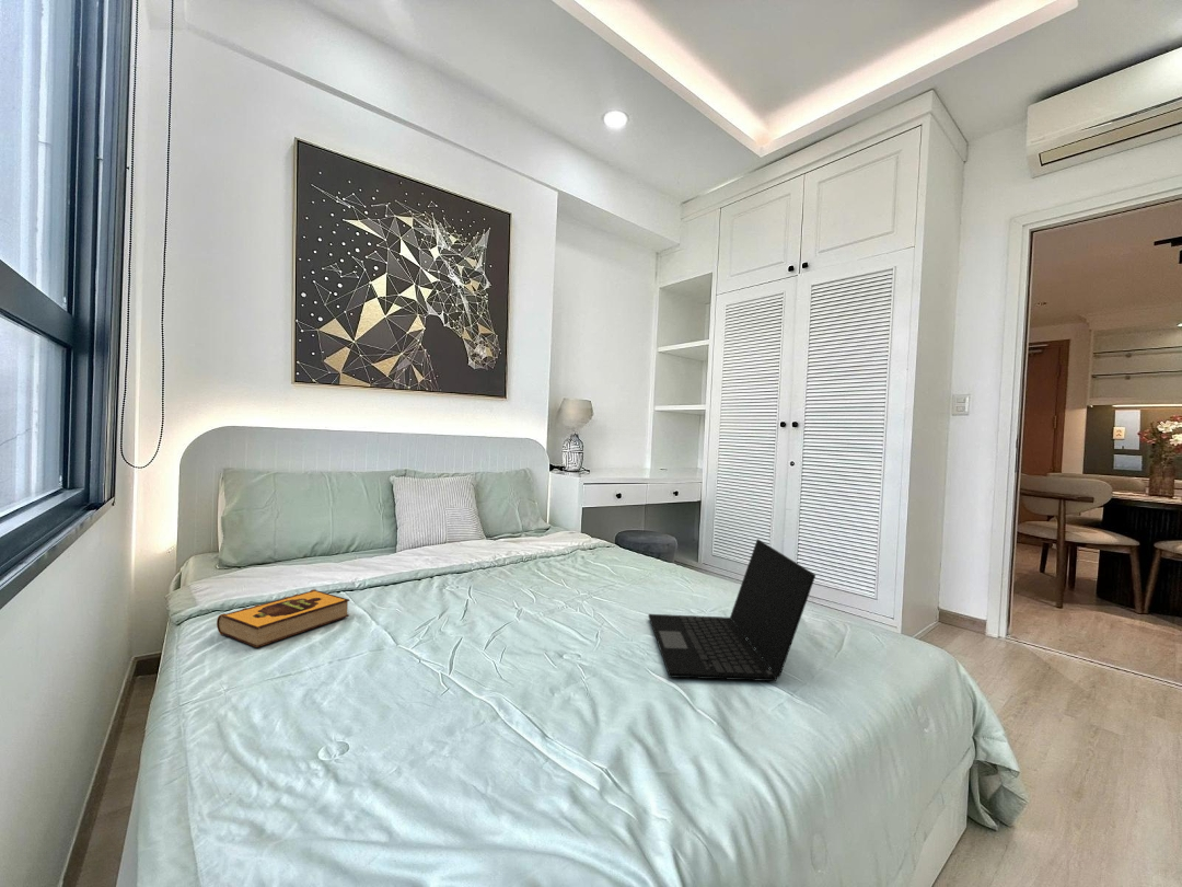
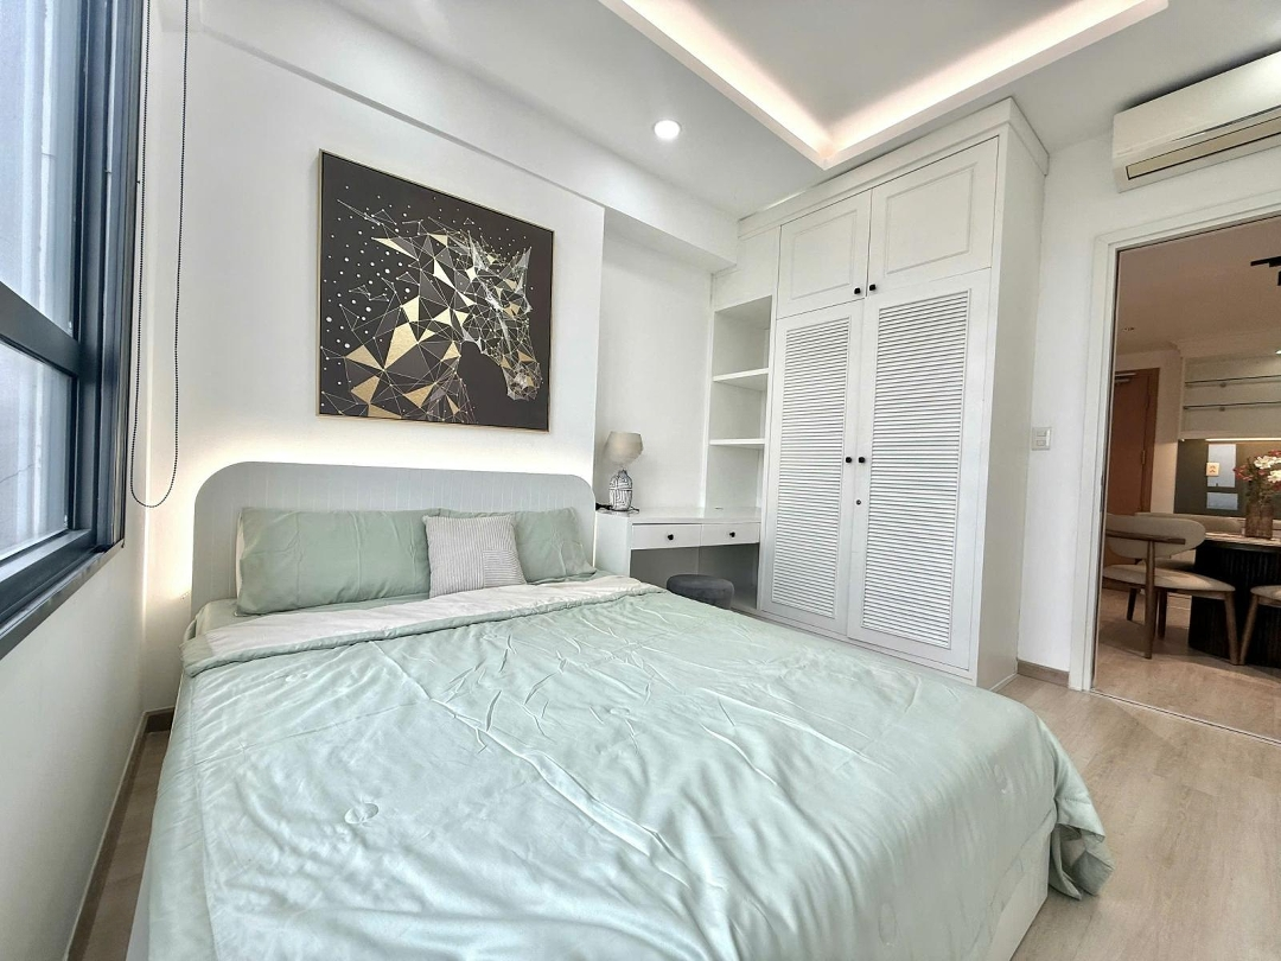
- laptop (734, 603)
- hardback book (286, 614)
